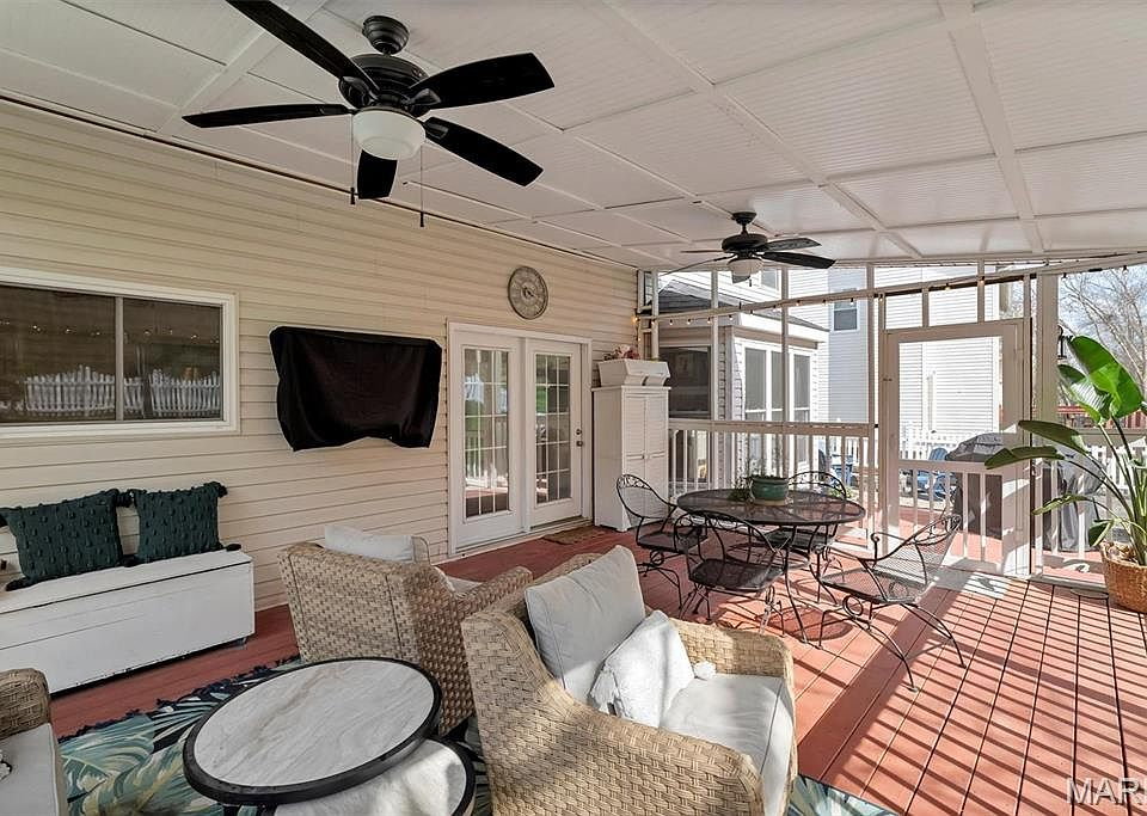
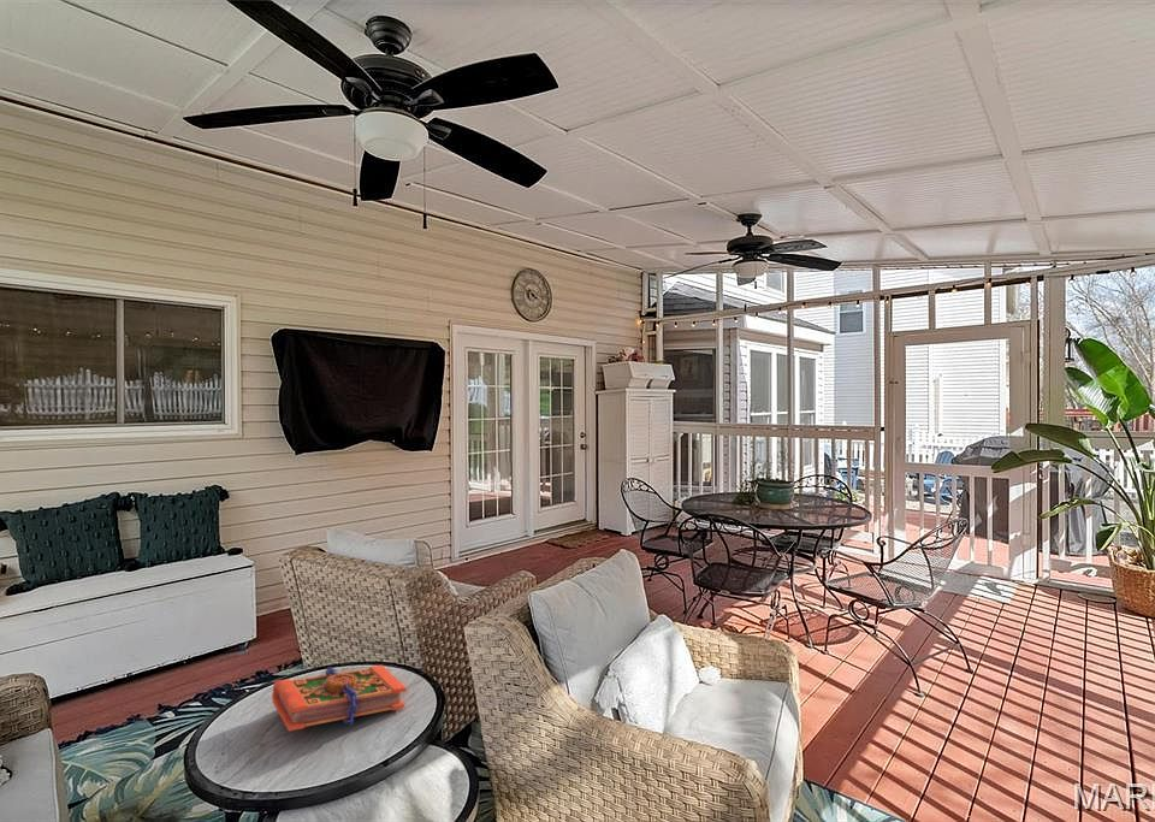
+ book (339, 693)
